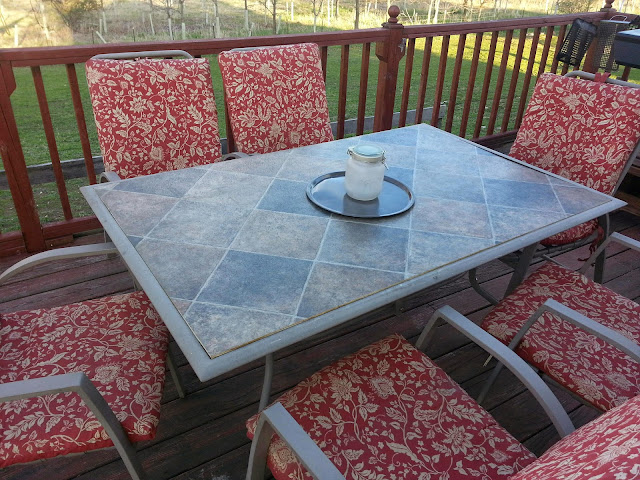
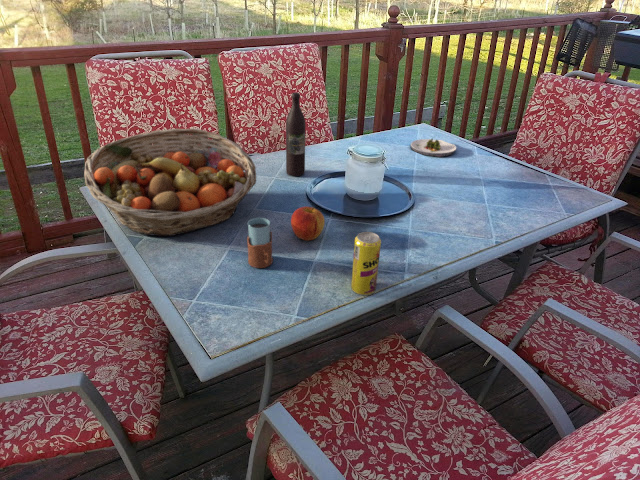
+ salad plate (433, 144)
+ drinking glass (261, 245)
+ wine bottle (295, 135)
+ fruit basket (175, 180)
+ apple (307, 221)
+ beverage can (365, 263)
